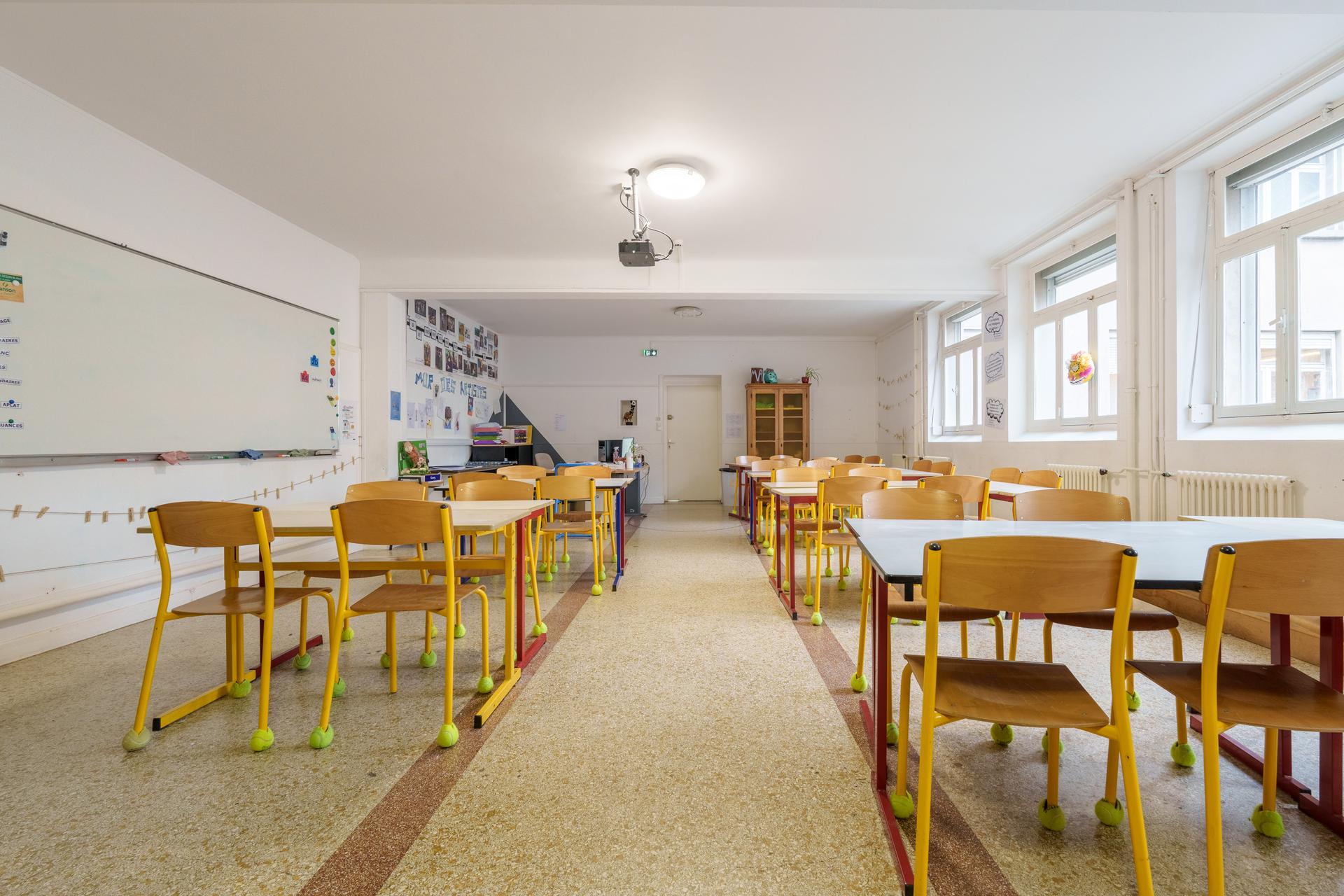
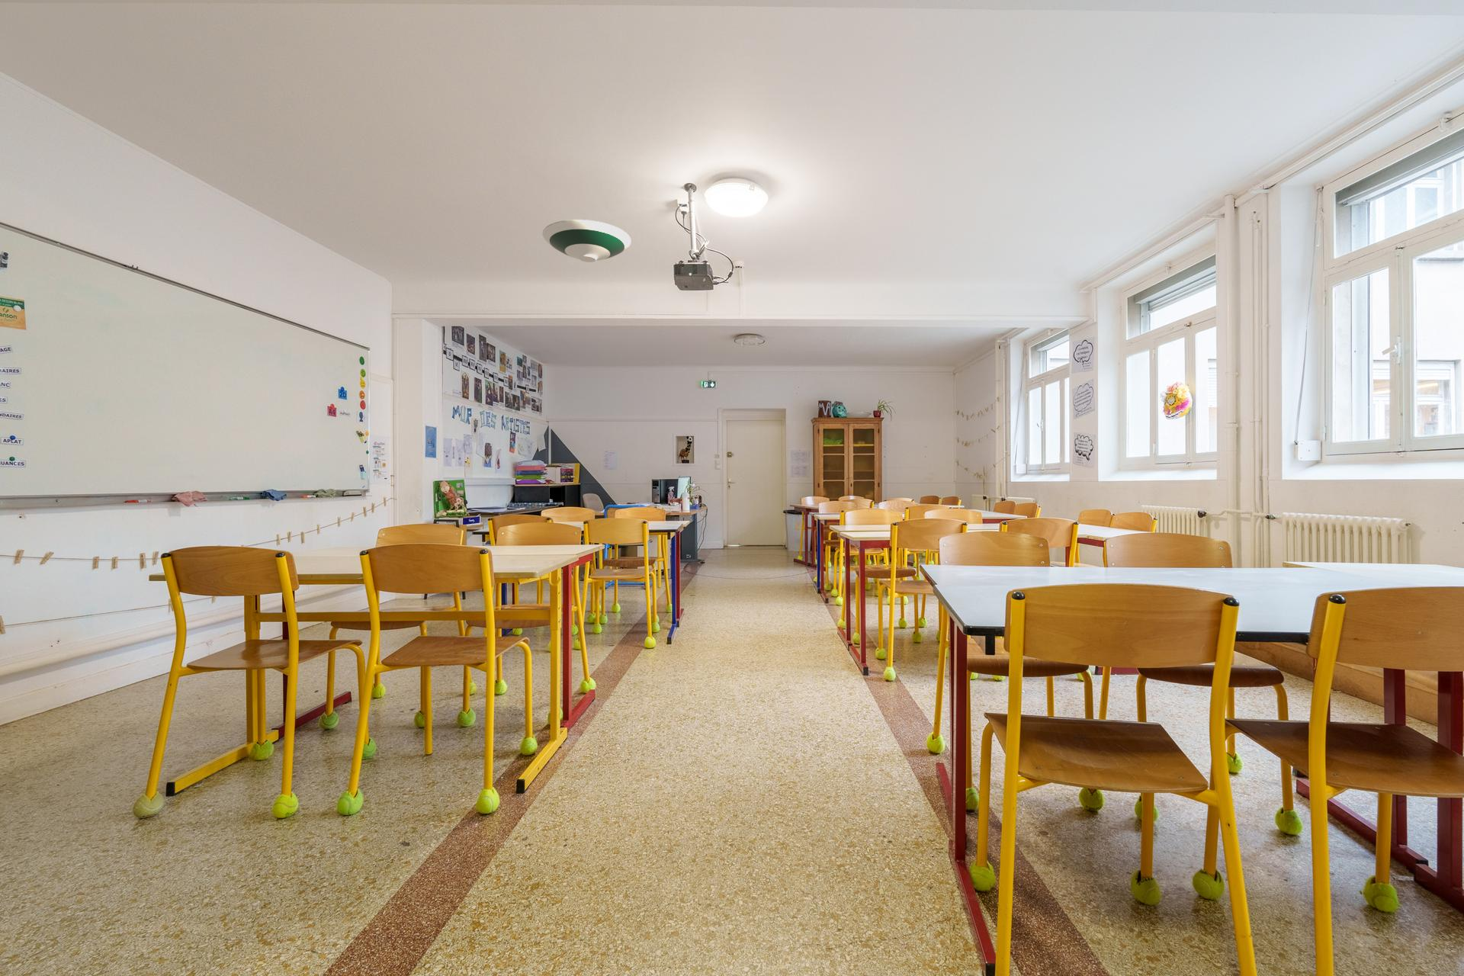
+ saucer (587, 248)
